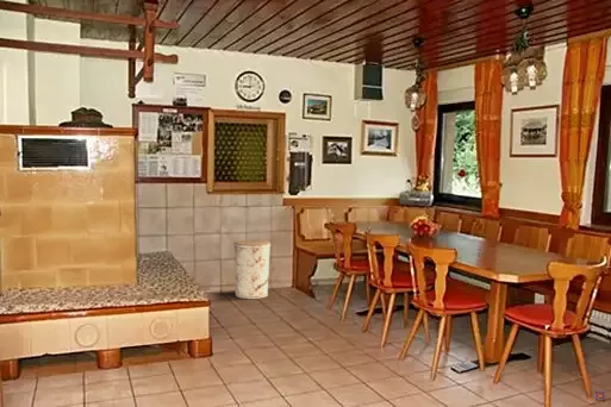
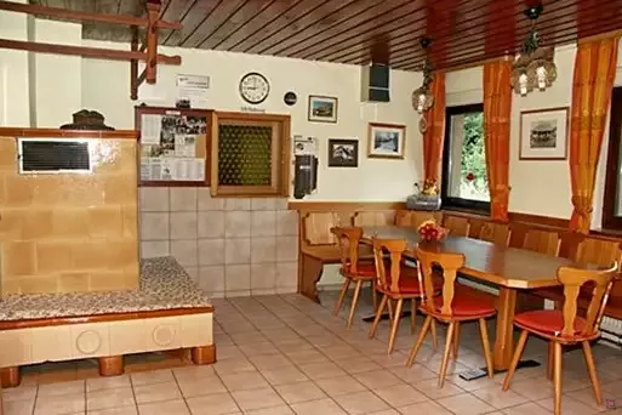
- trash can (251, 267)
